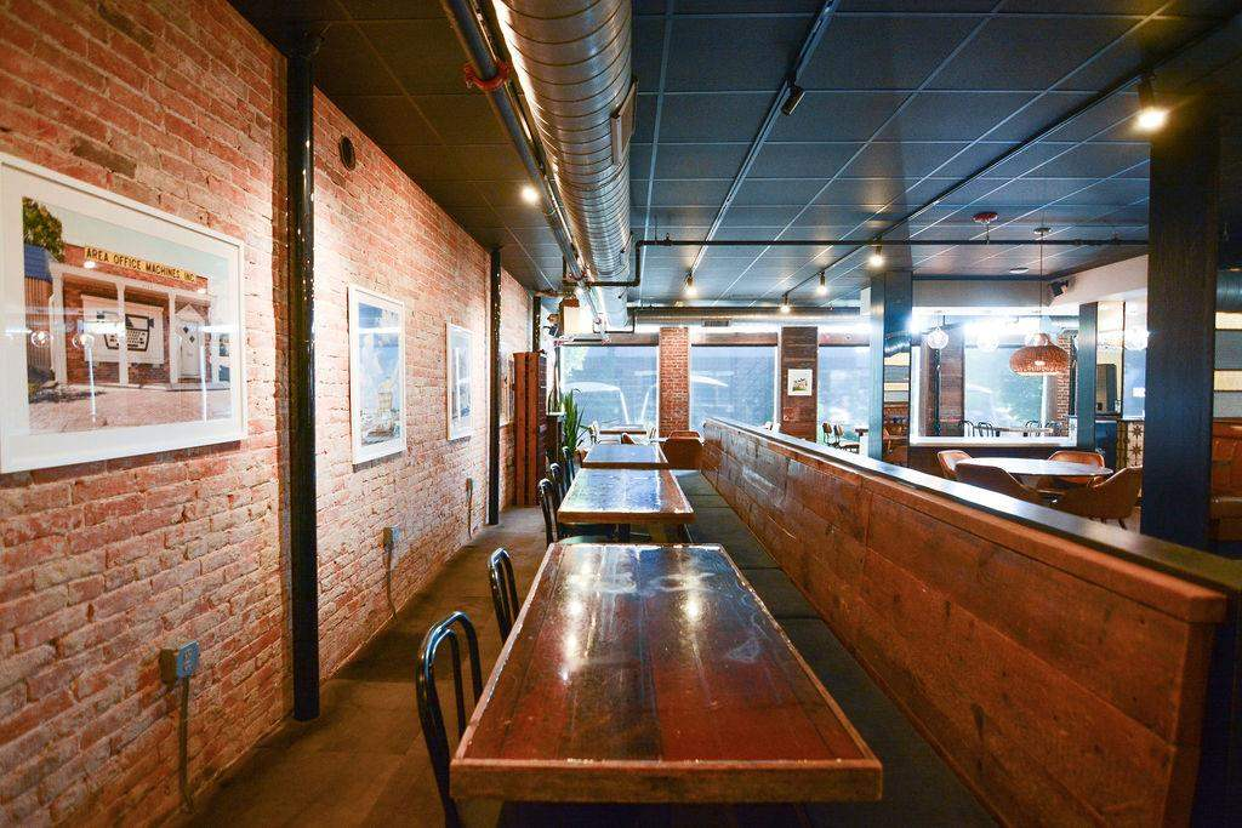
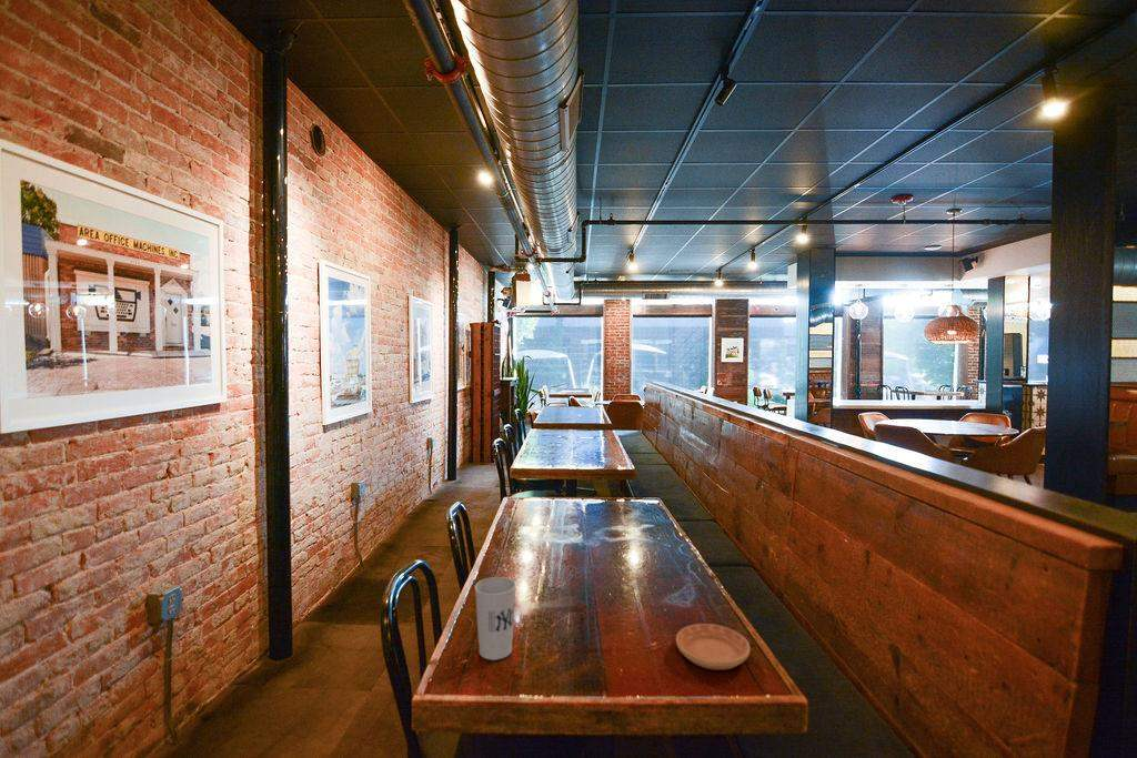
+ cup (495, 618)
+ saucer (712, 647)
